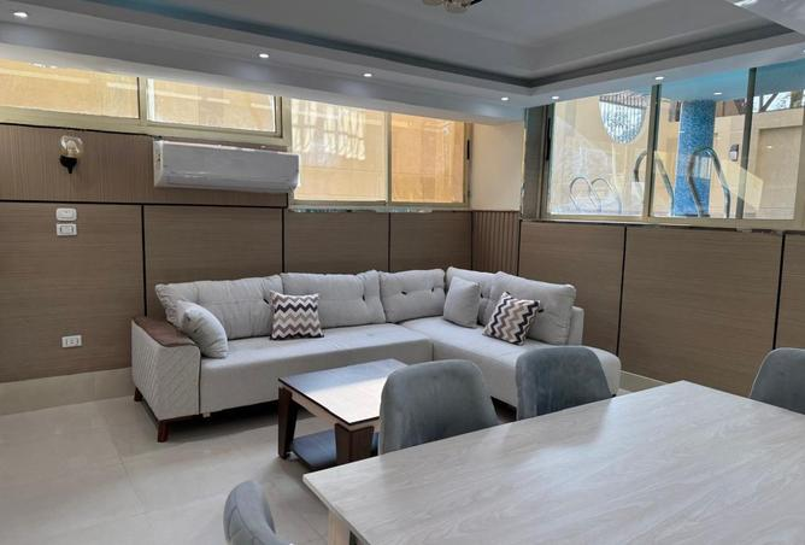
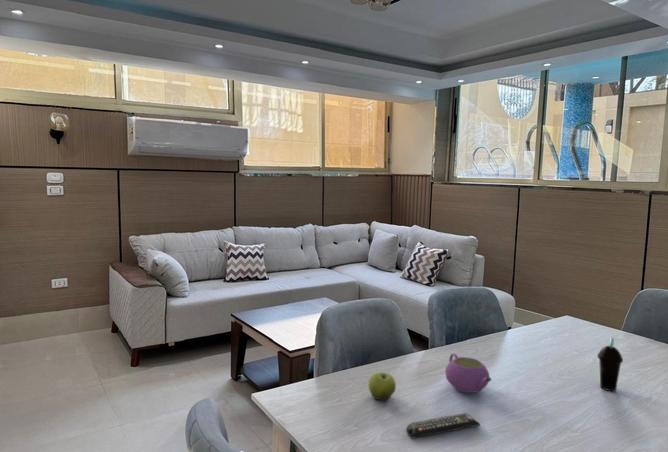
+ remote control (443, 425)
+ cup (609, 363)
+ fruit (381, 385)
+ teapot (468, 376)
